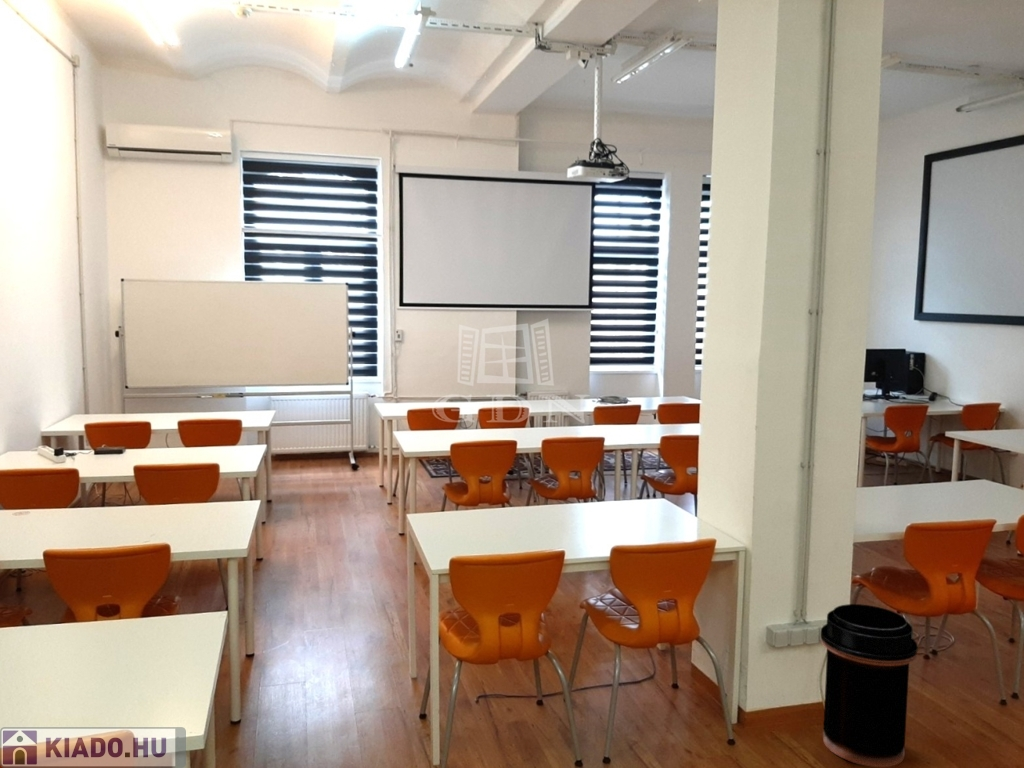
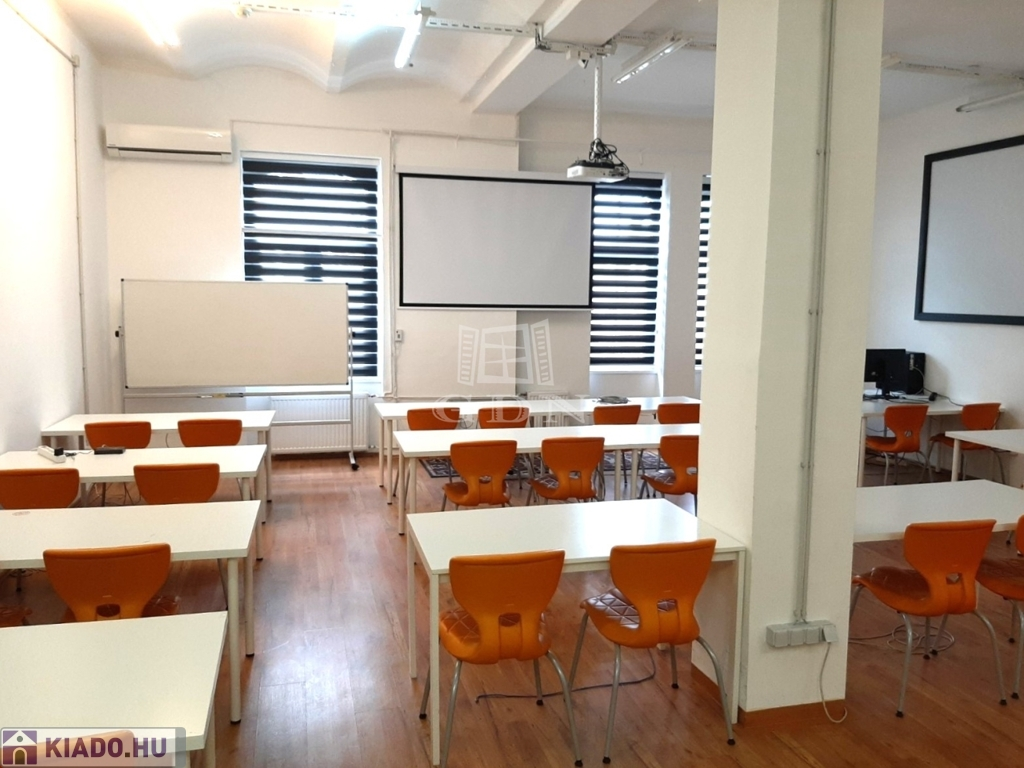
- trash can (866, 681)
